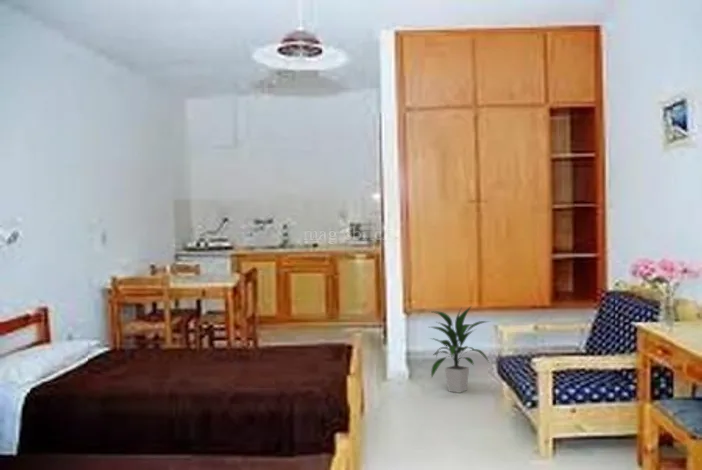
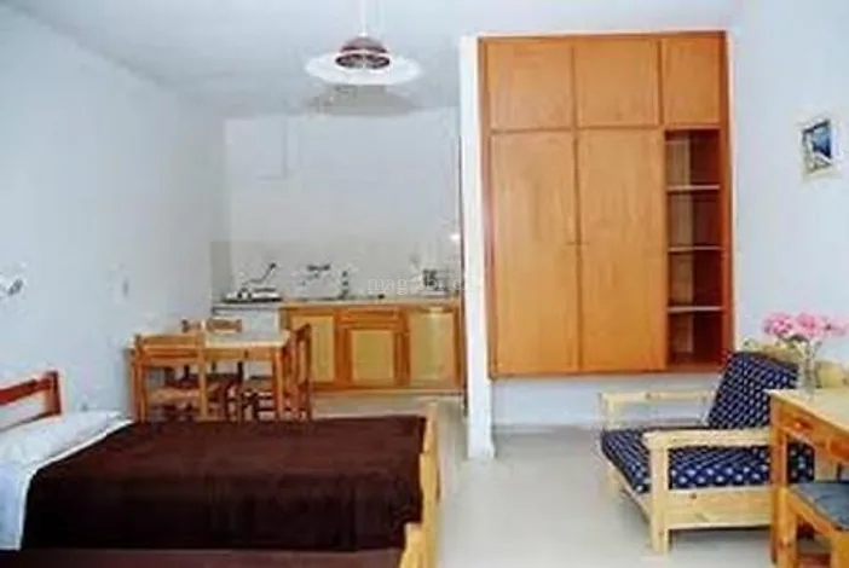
- indoor plant (453, 347)
